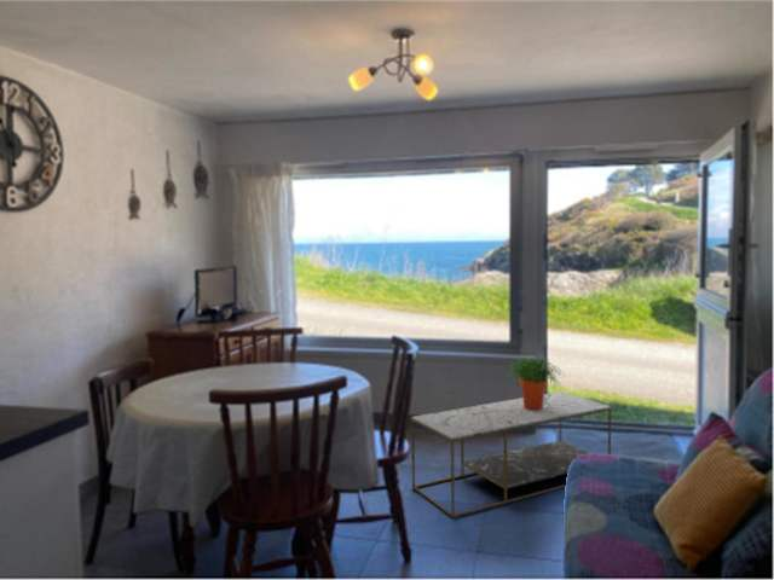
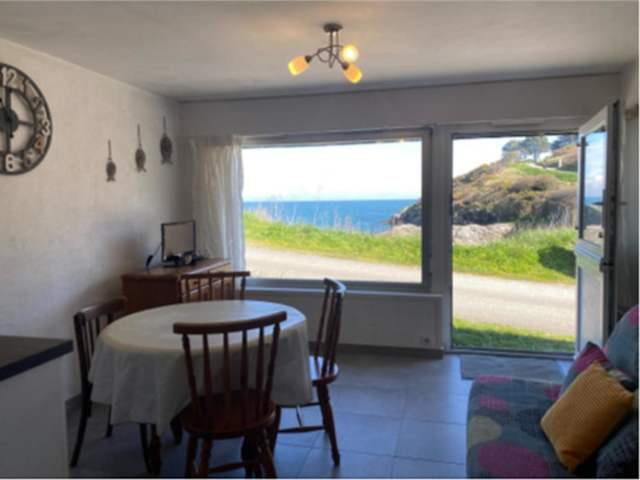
- coffee table (513, 451)
- potted plant (533, 382)
